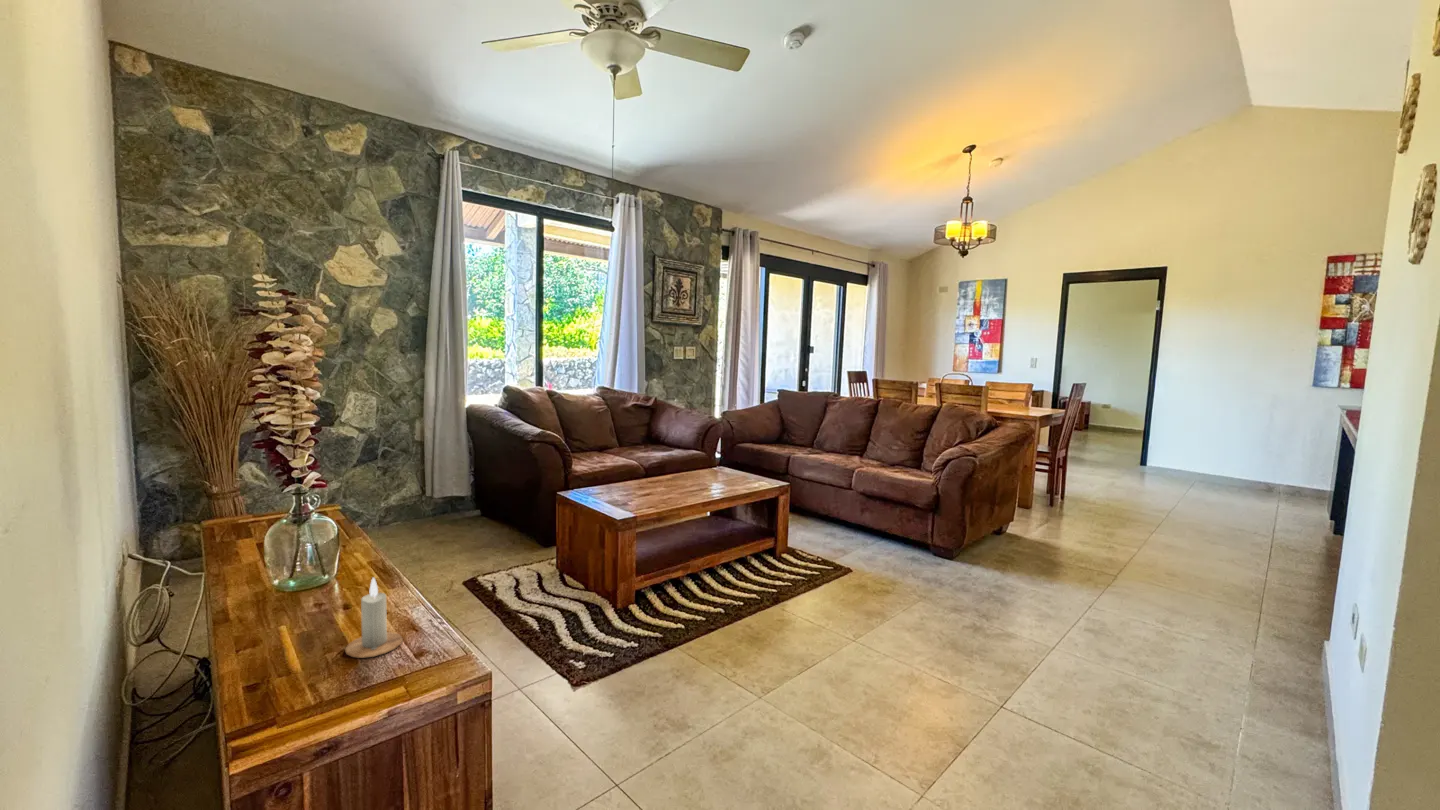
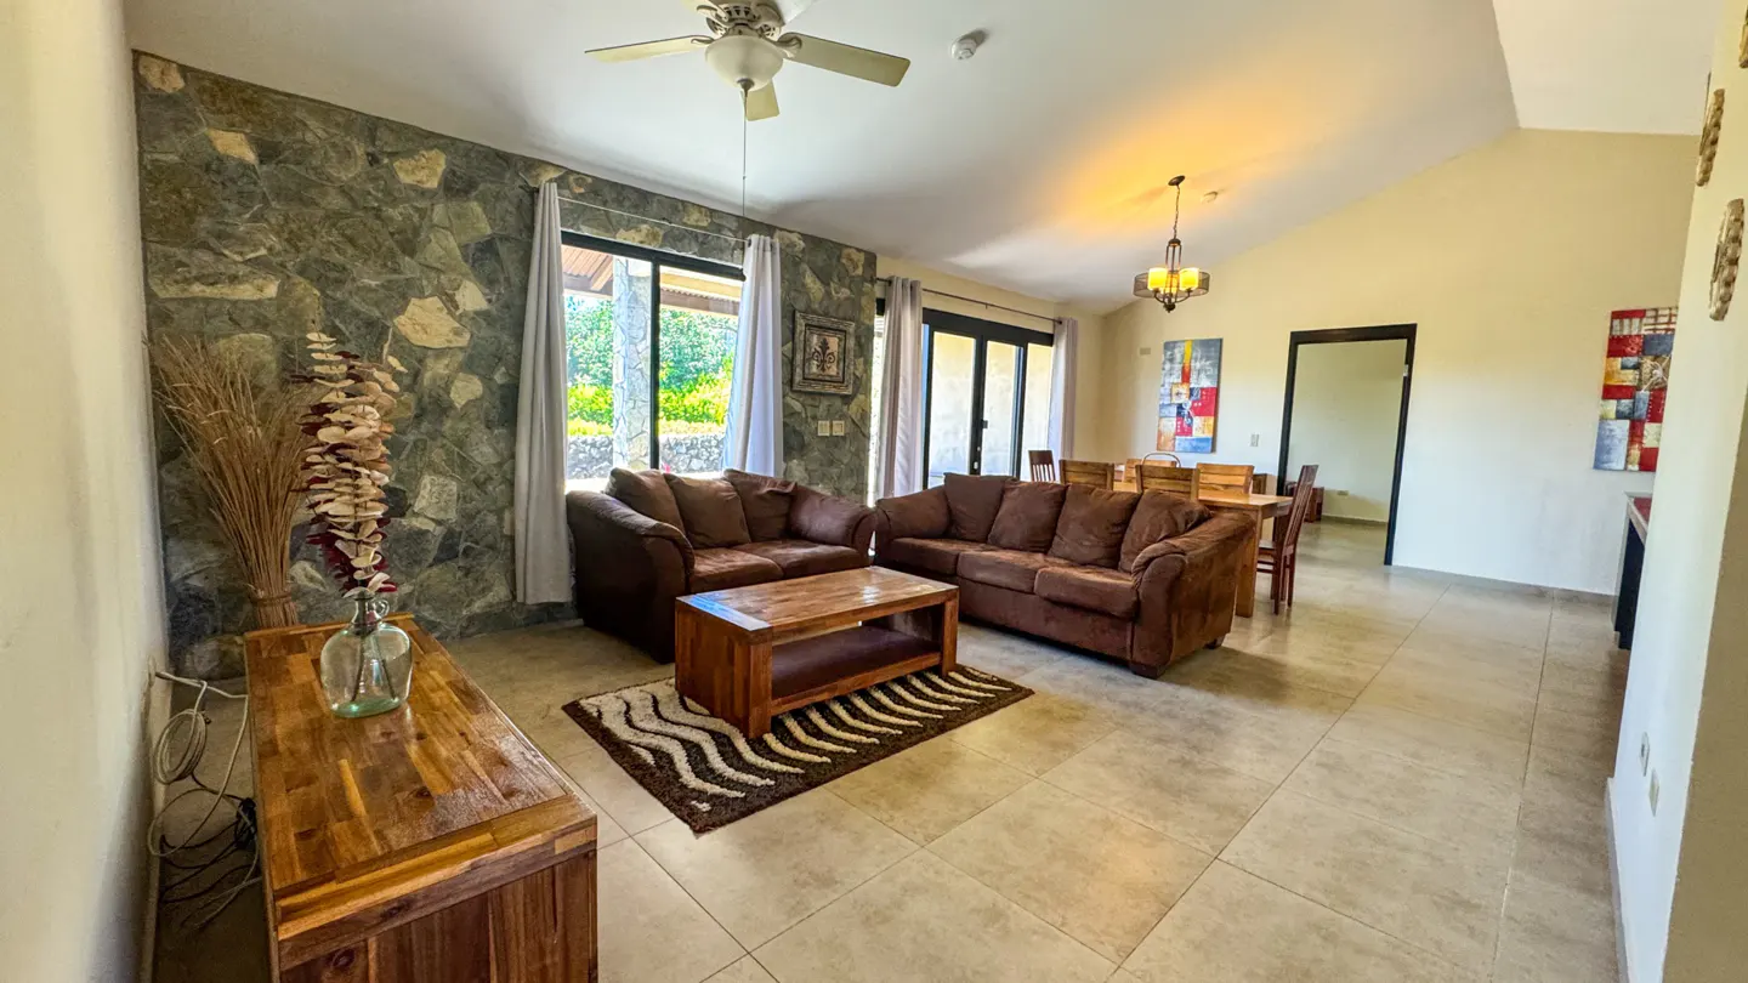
- candle (374, 610)
